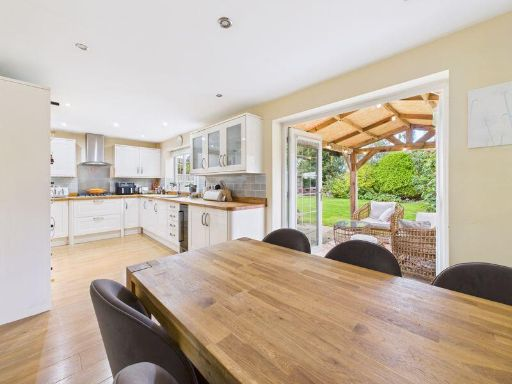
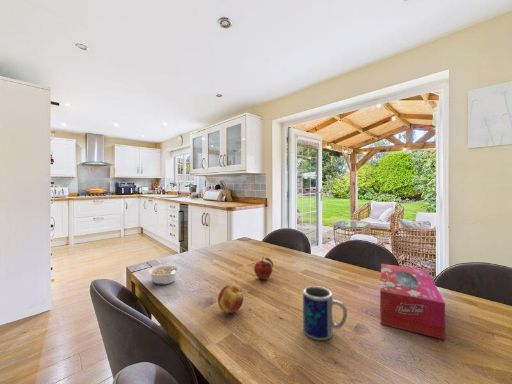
+ tissue box (406, 293)
+ fruit (230, 299)
+ fruit (264, 268)
+ mug (324, 313)
+ legume (163, 273)
